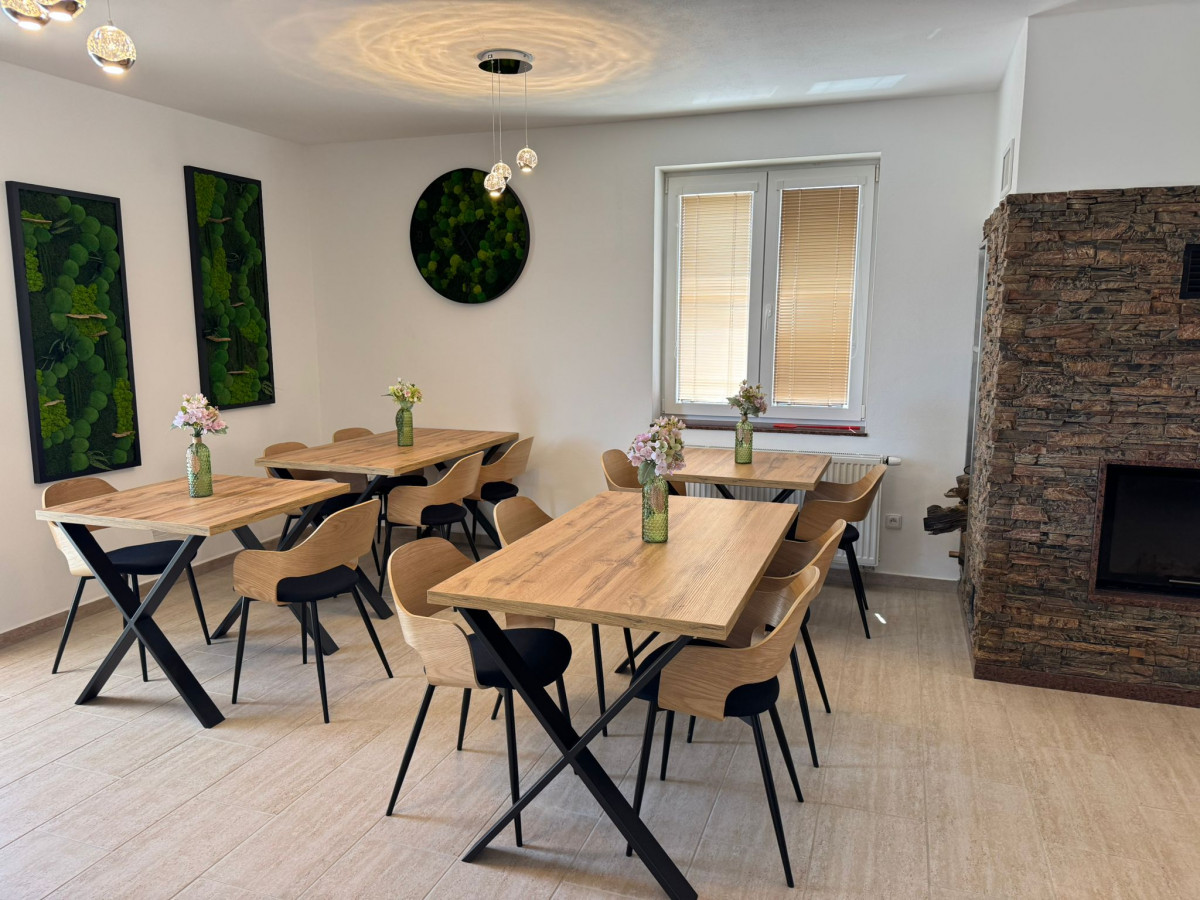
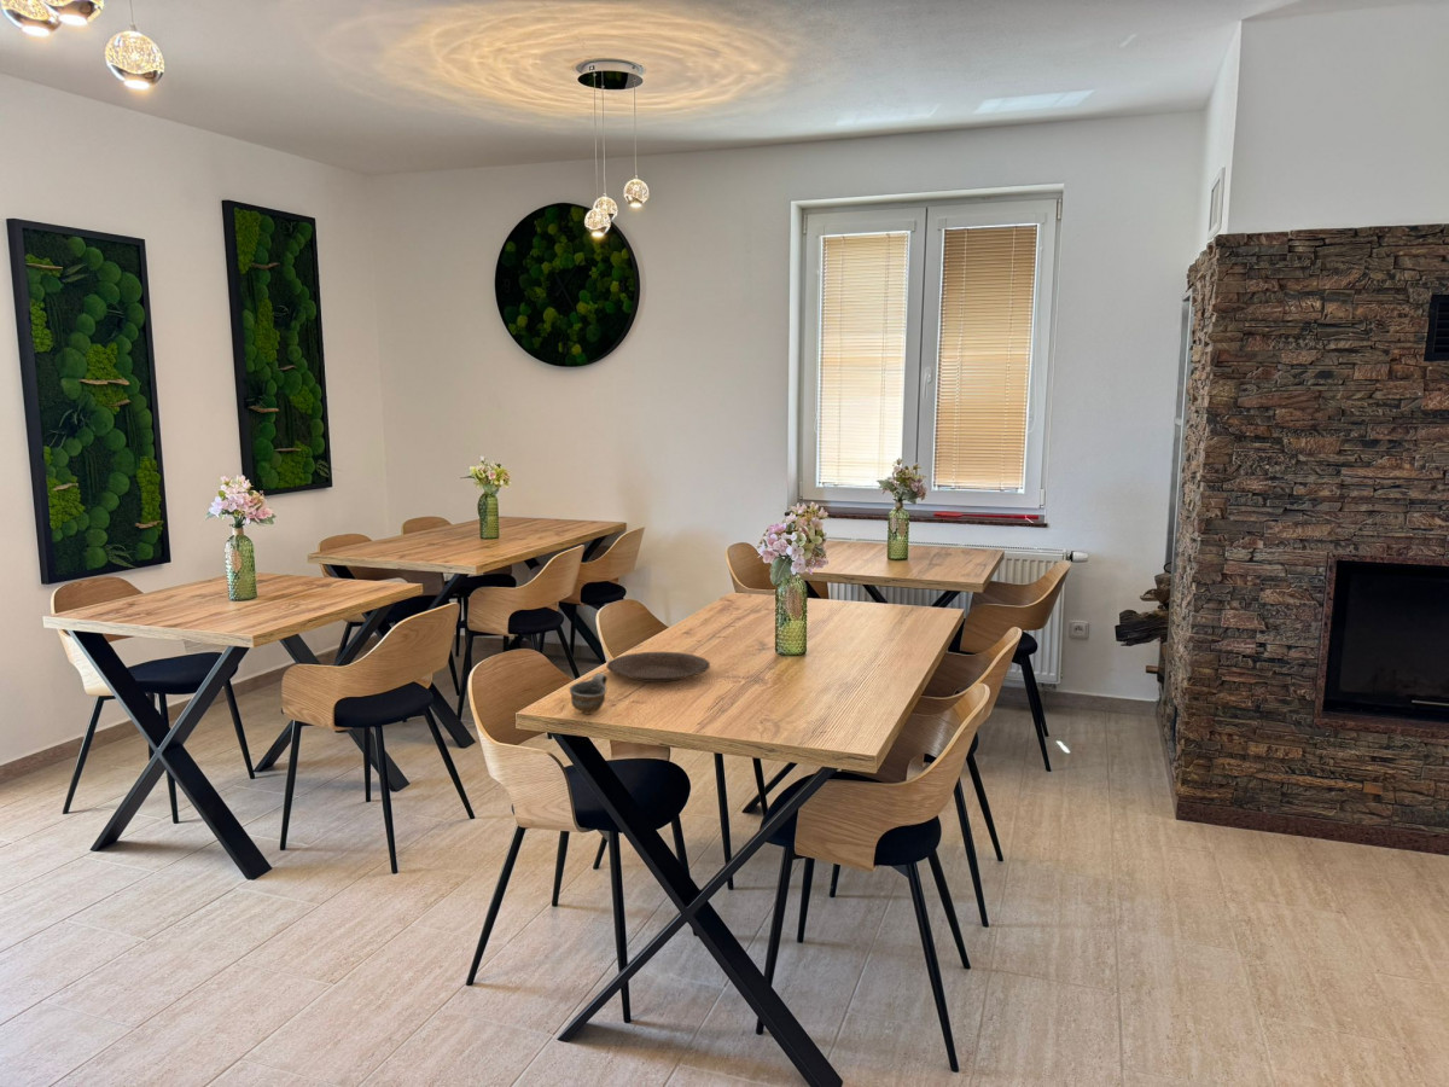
+ plate (658, 669)
+ cup (590, 694)
